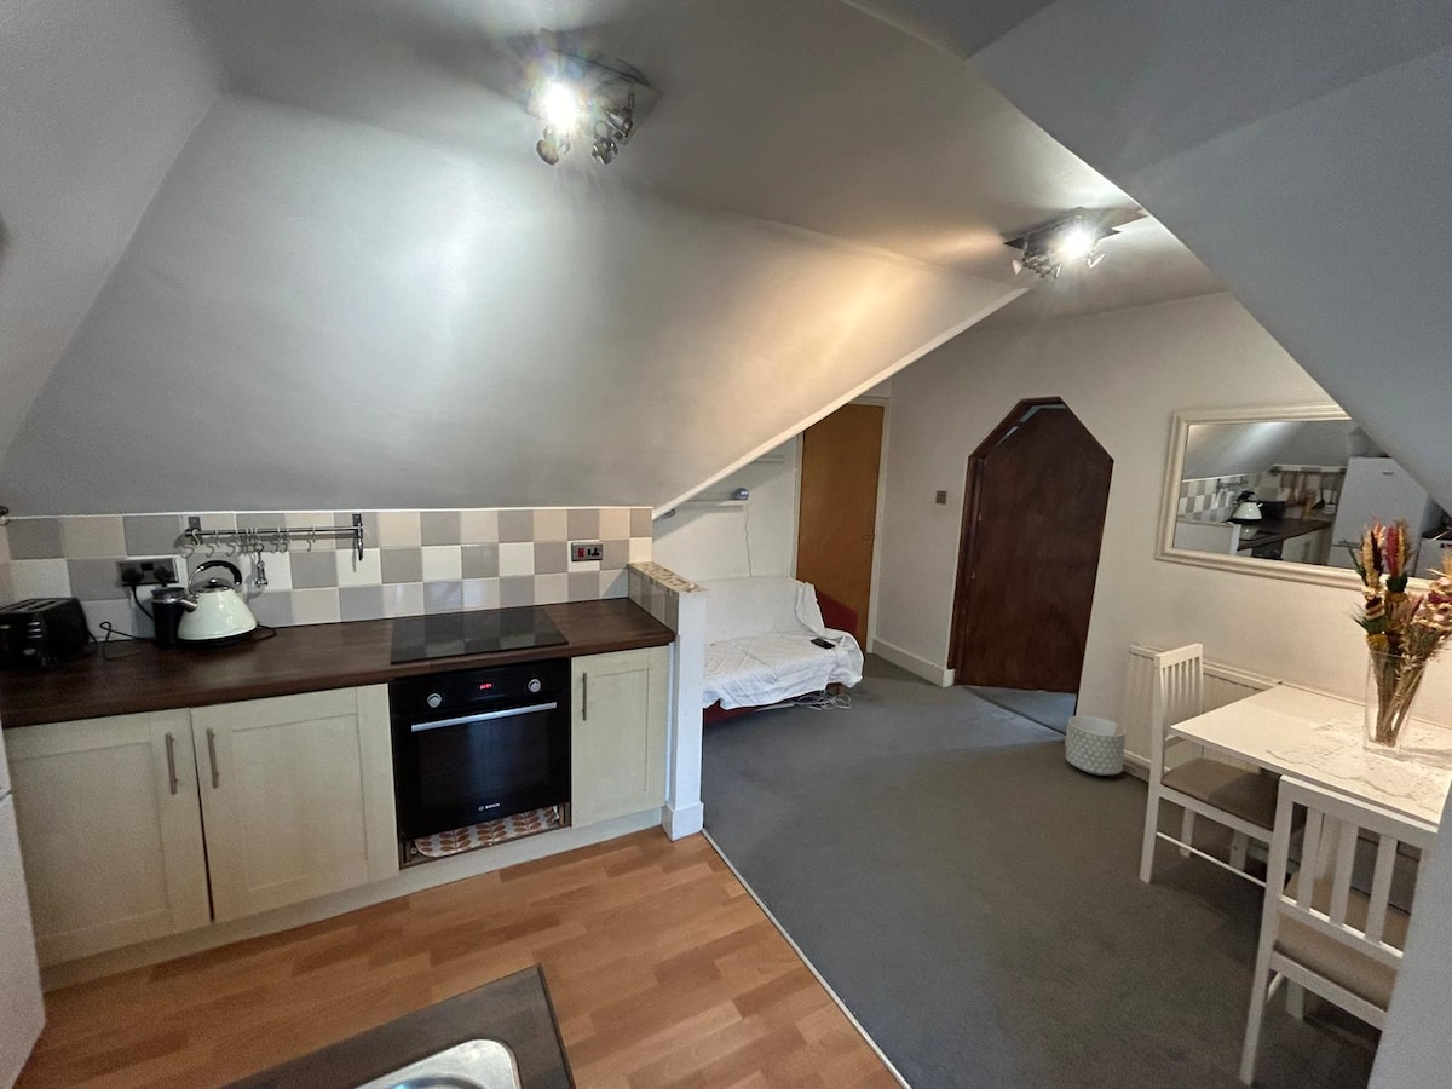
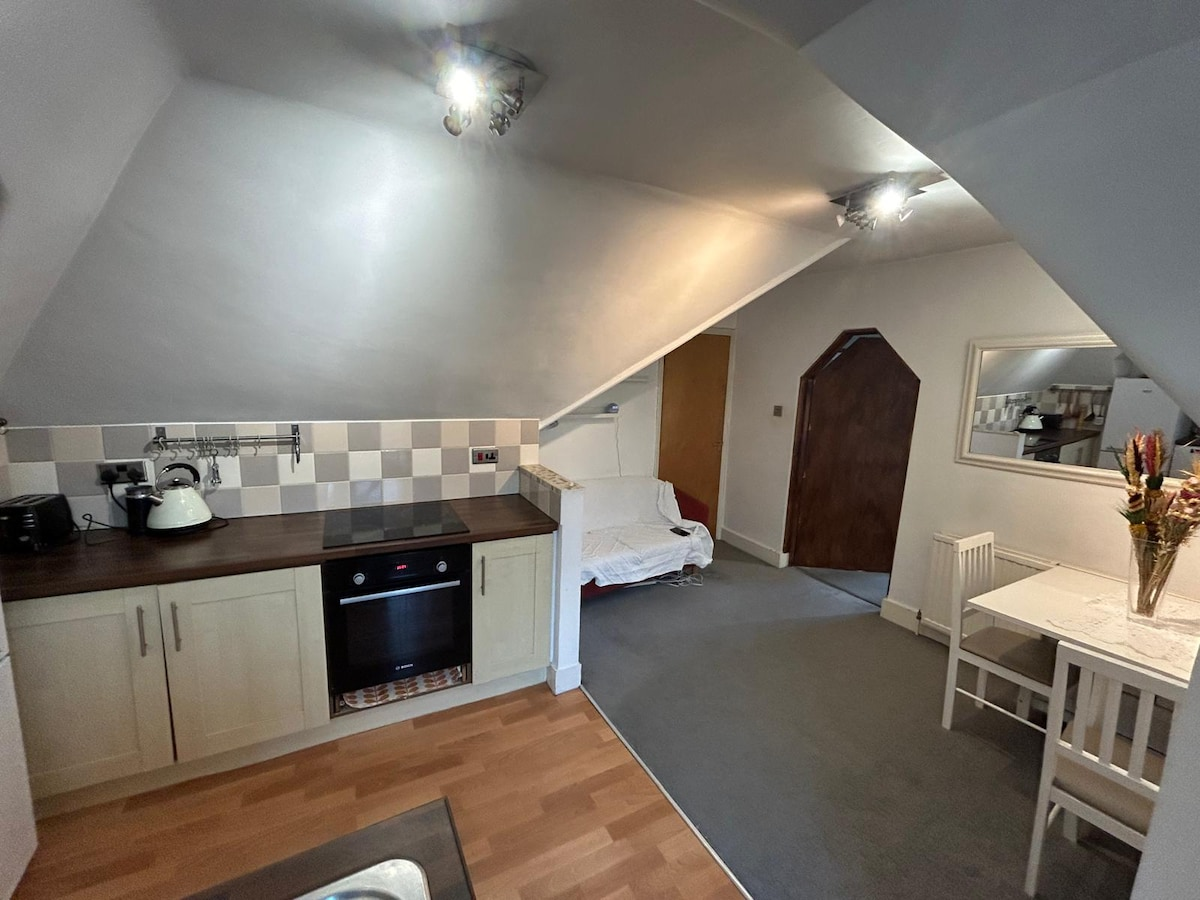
- planter (1094, 747)
